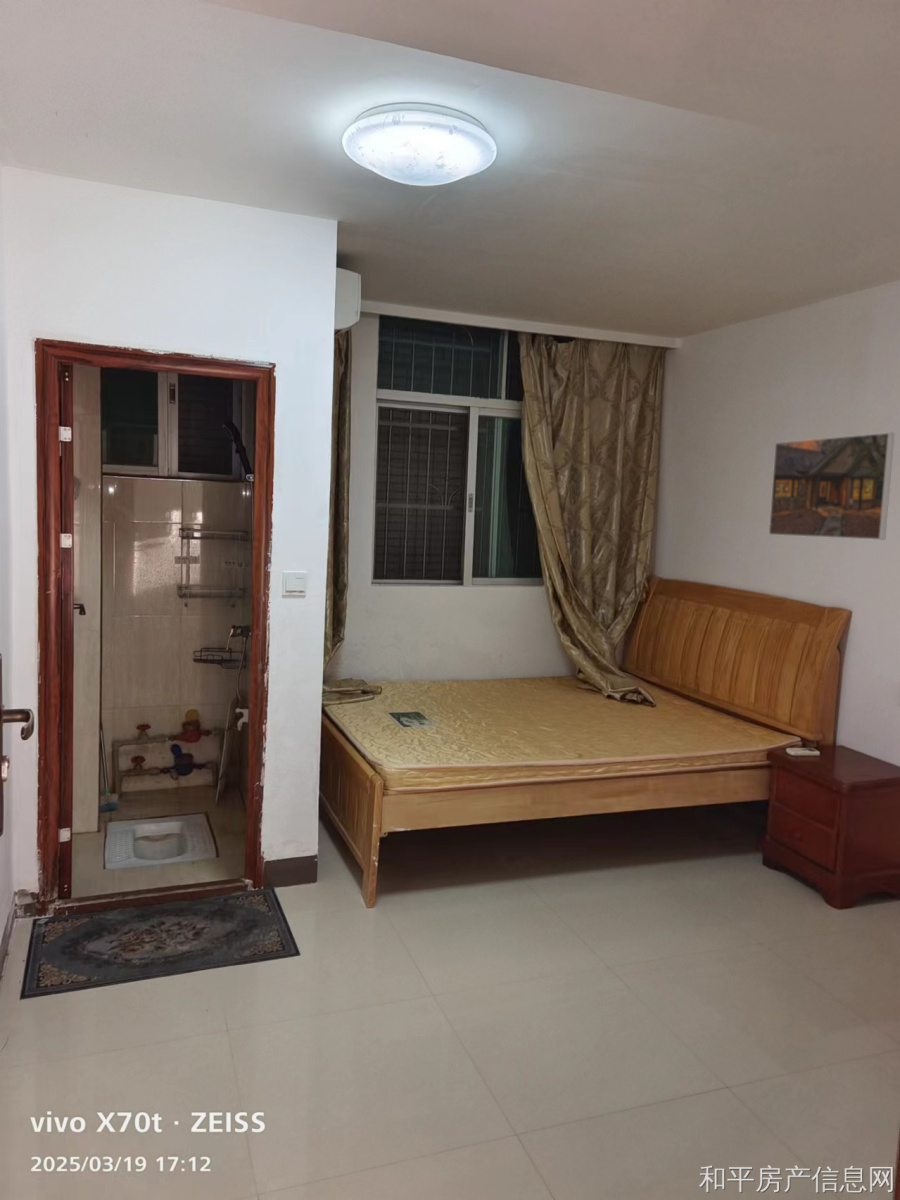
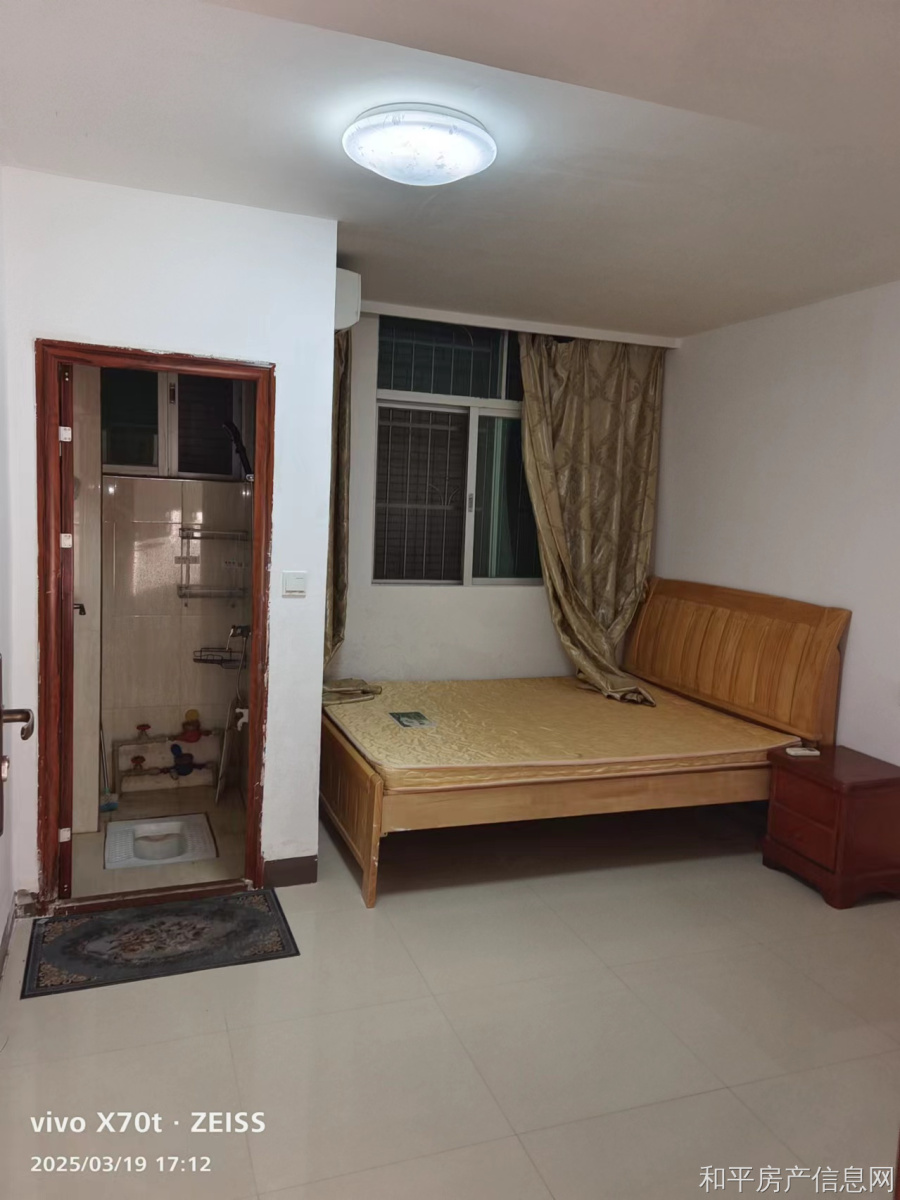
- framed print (826, 487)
